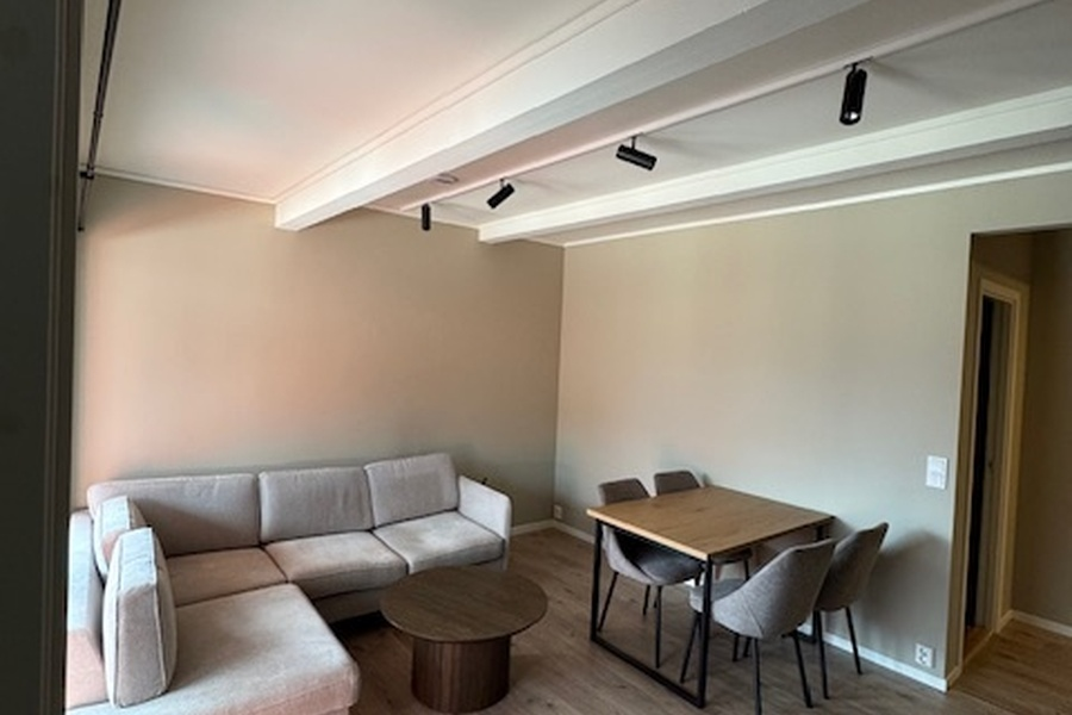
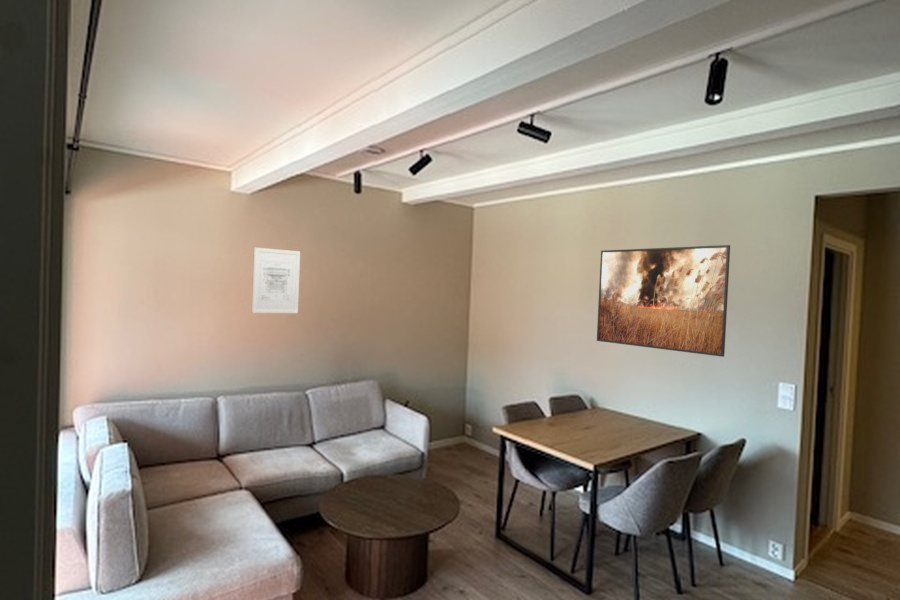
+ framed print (656, 298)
+ wall art (276, 281)
